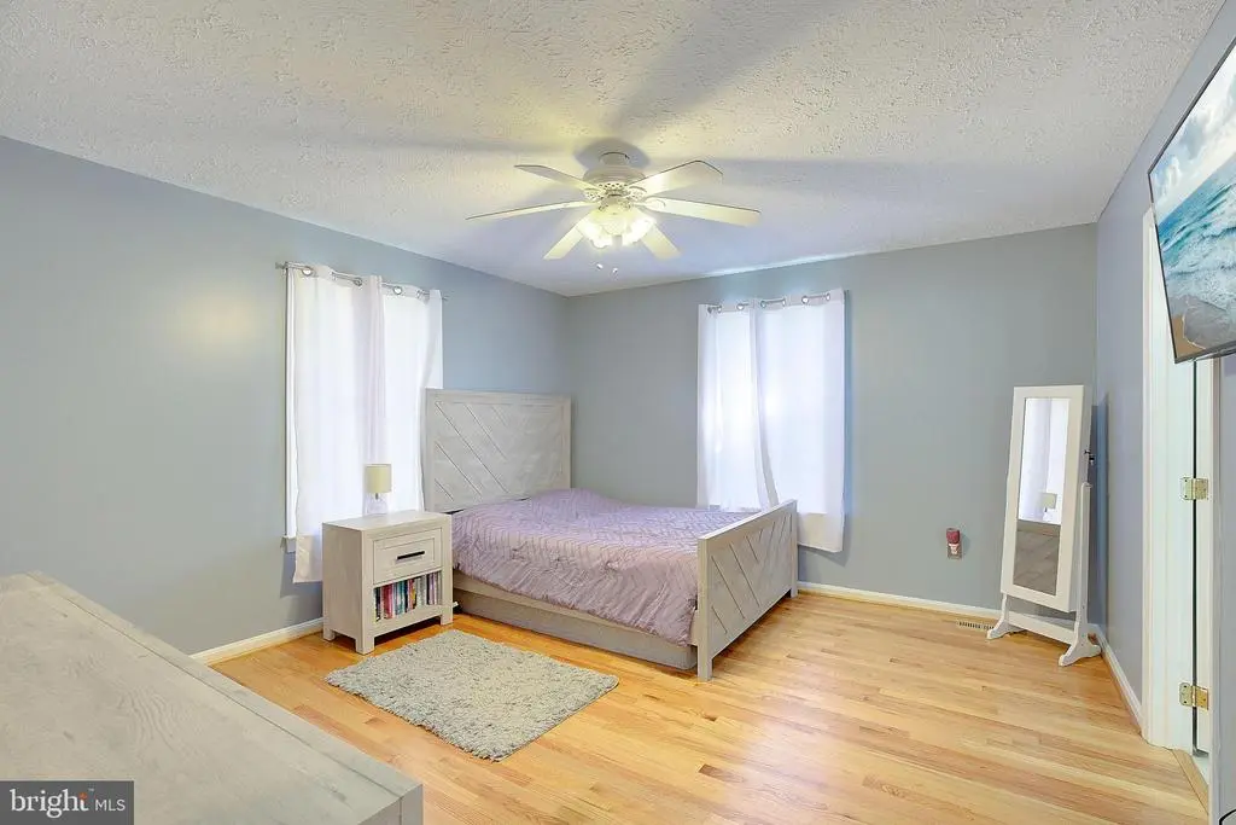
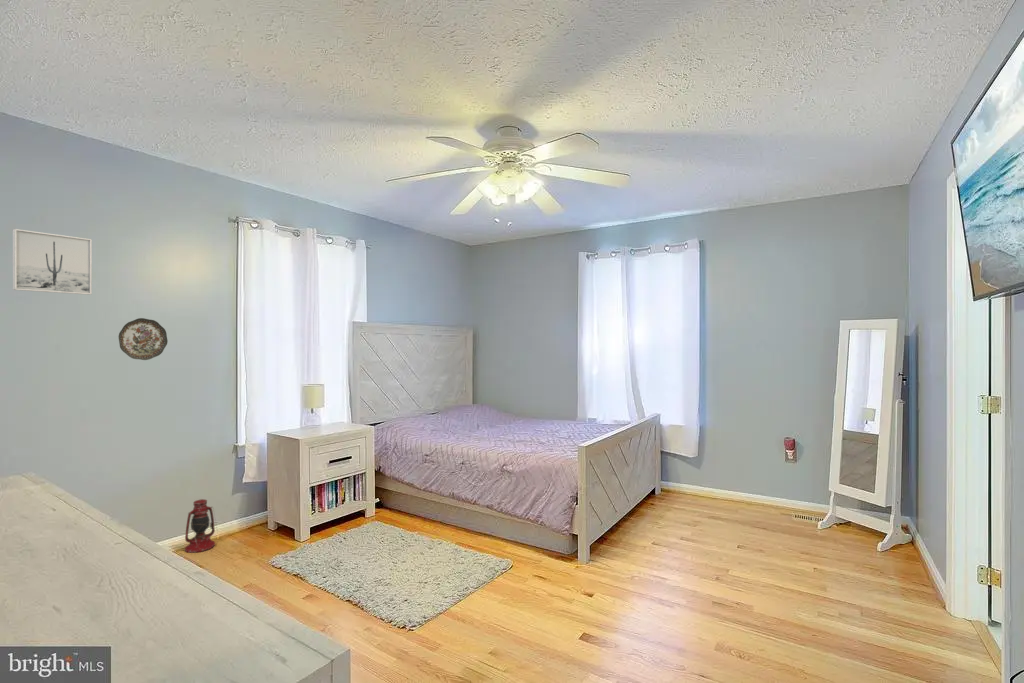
+ wall art (53, 263)
+ decorative plate (143, 339)
+ lantern (201, 524)
